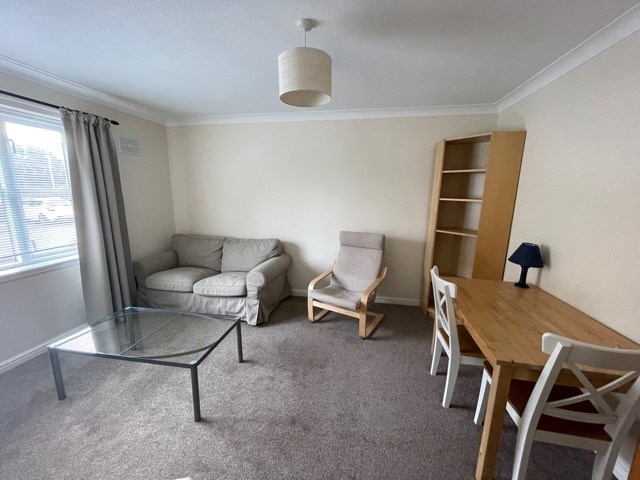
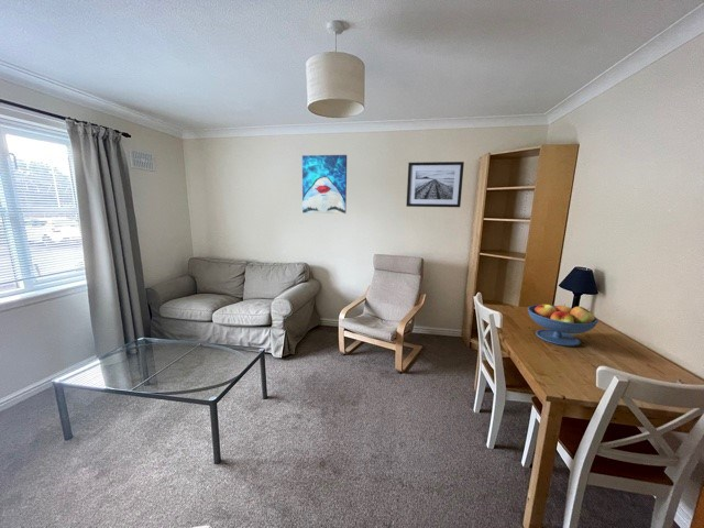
+ fruit bowl (559, 321)
+ wall art (433, 185)
+ wall art (323, 185)
